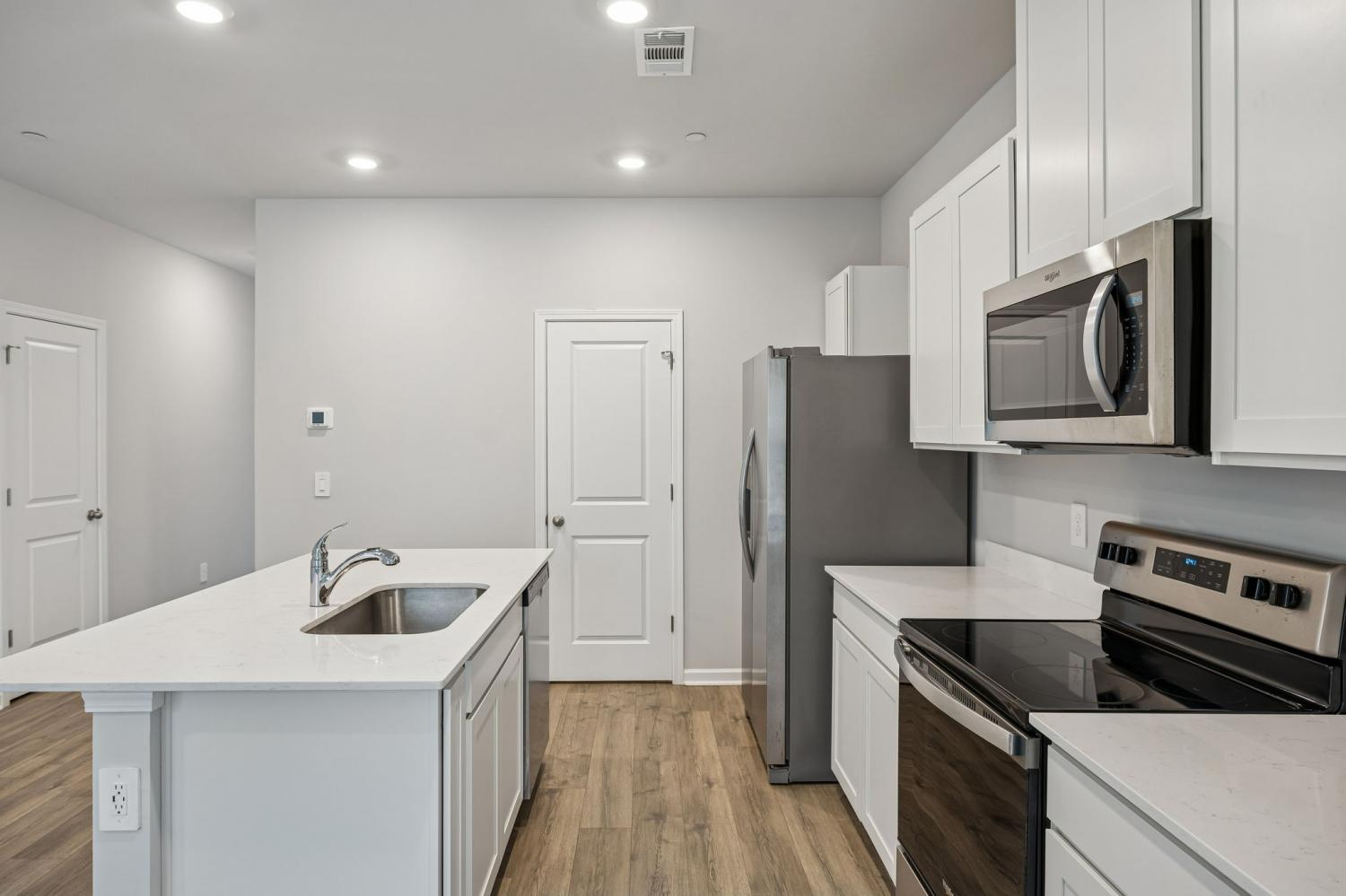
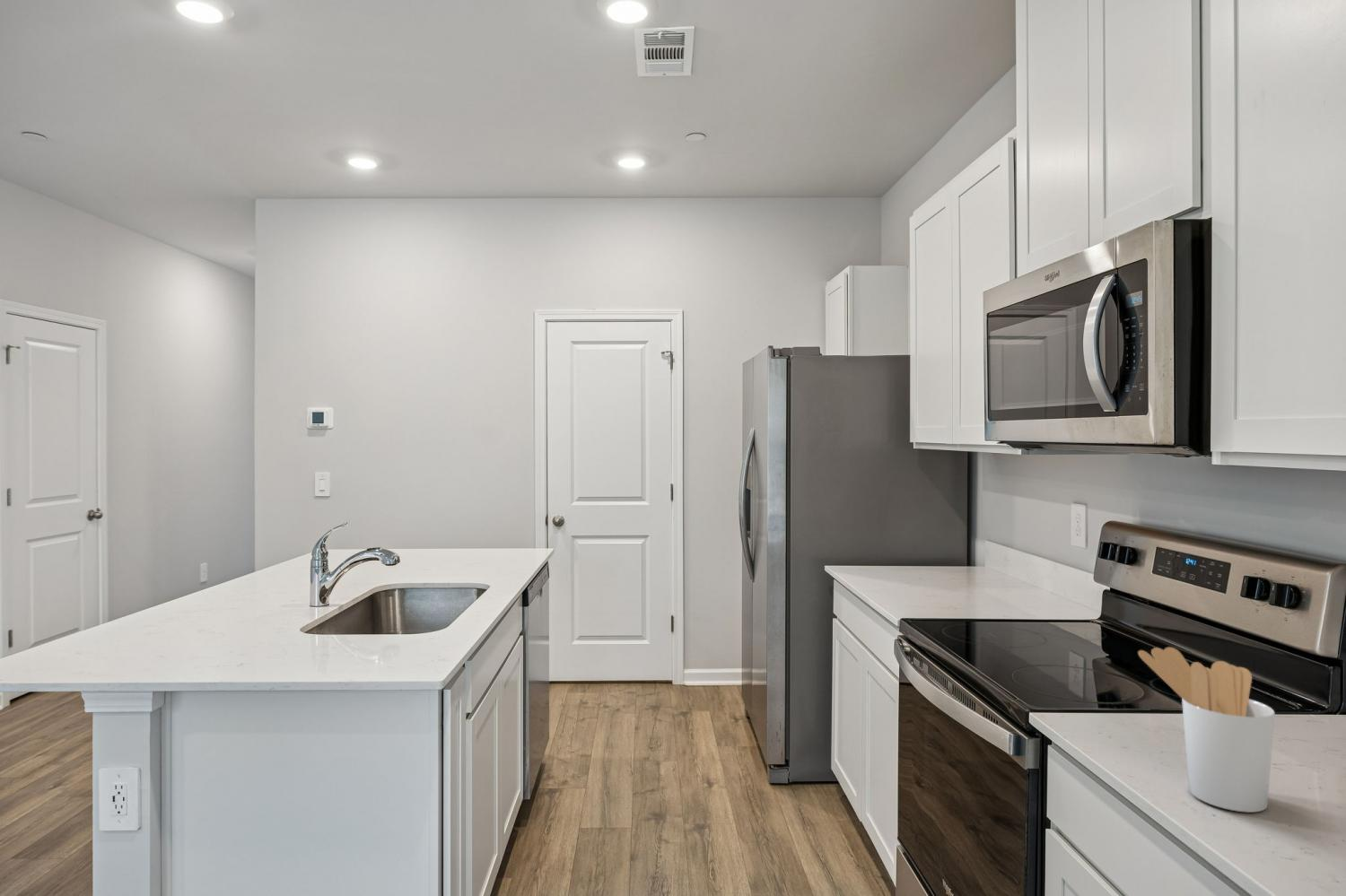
+ utensil holder (1204, 721)
